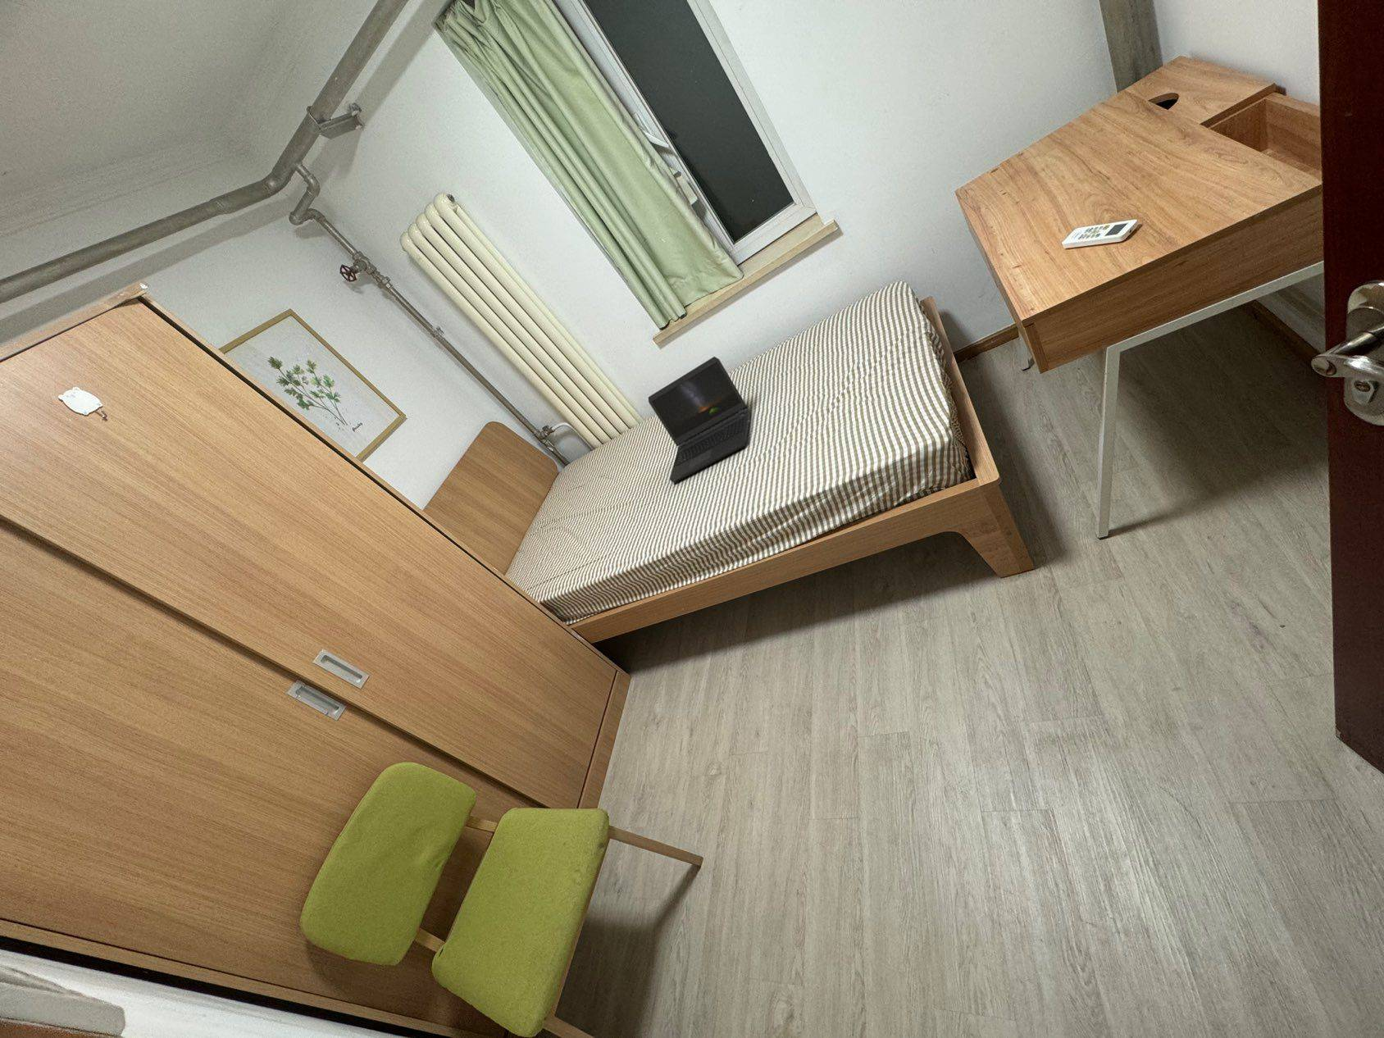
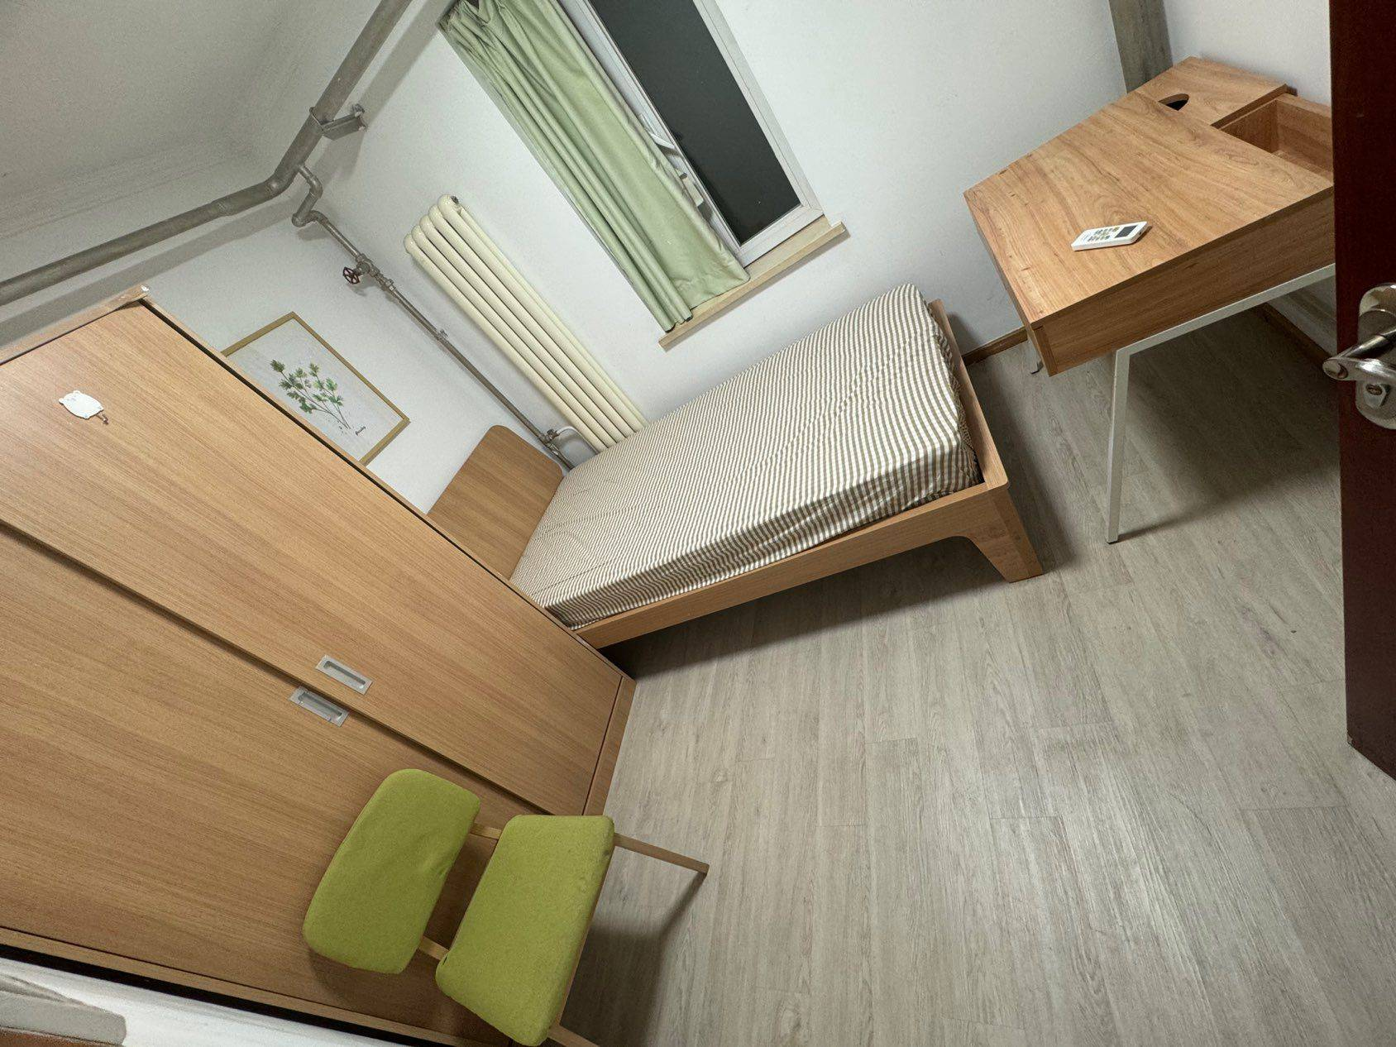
- laptop computer (694, 421)
